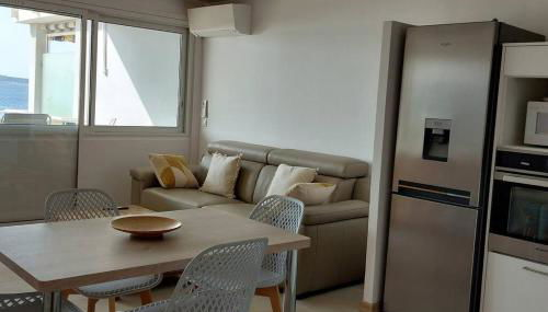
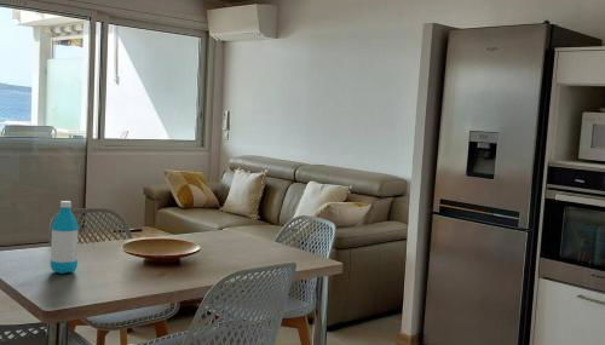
+ water bottle (64, 236)
